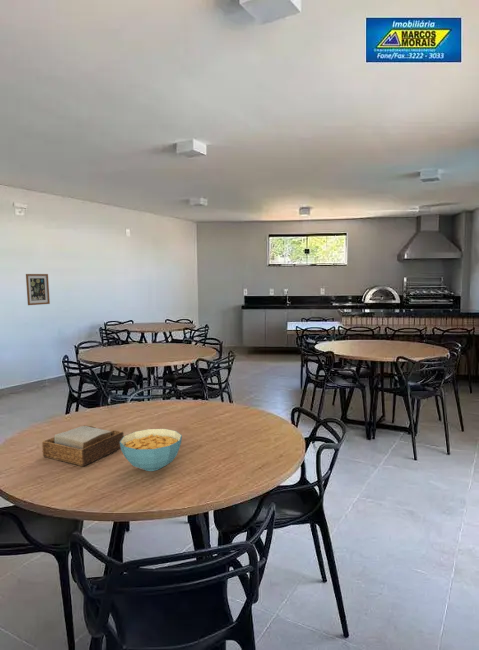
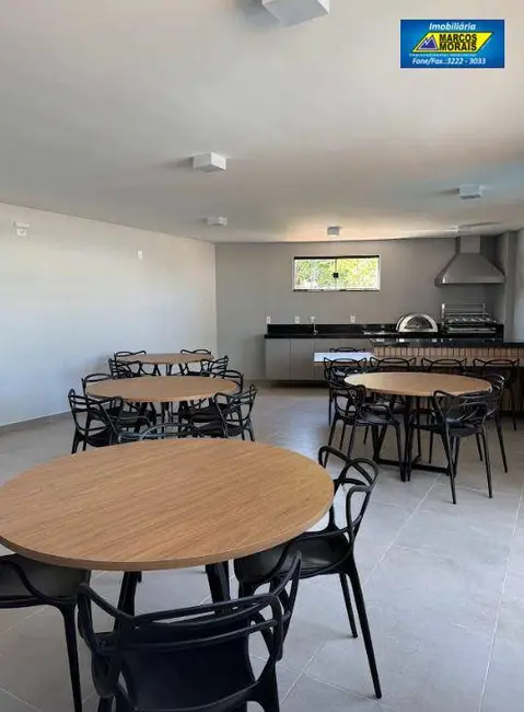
- napkin holder (83, 441)
- wall art (38, 289)
- cereal bowl (151, 452)
